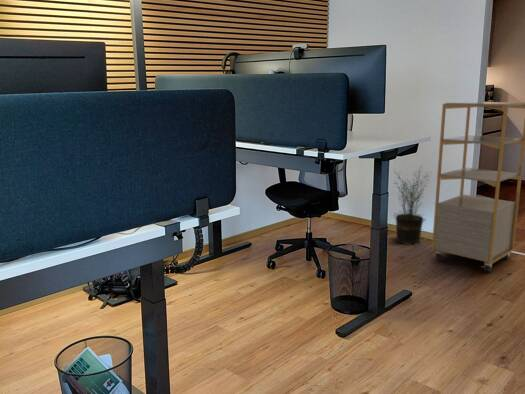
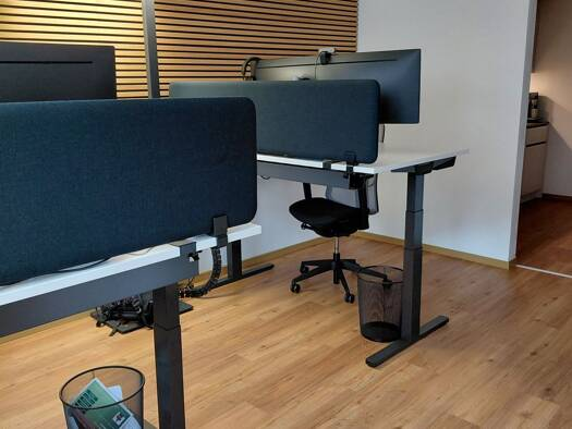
- shelving unit (482, 181)
- potted plant (410, 204)
